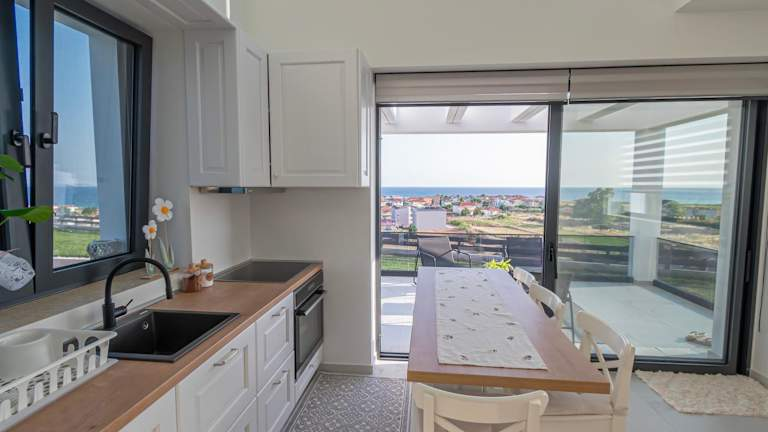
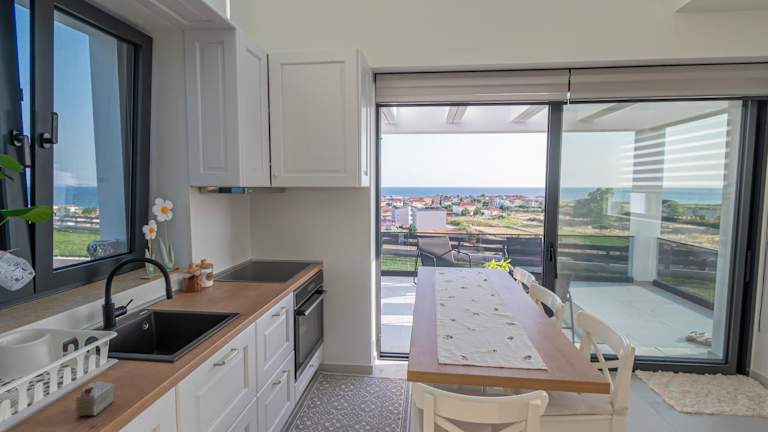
+ cake slice (95, 396)
